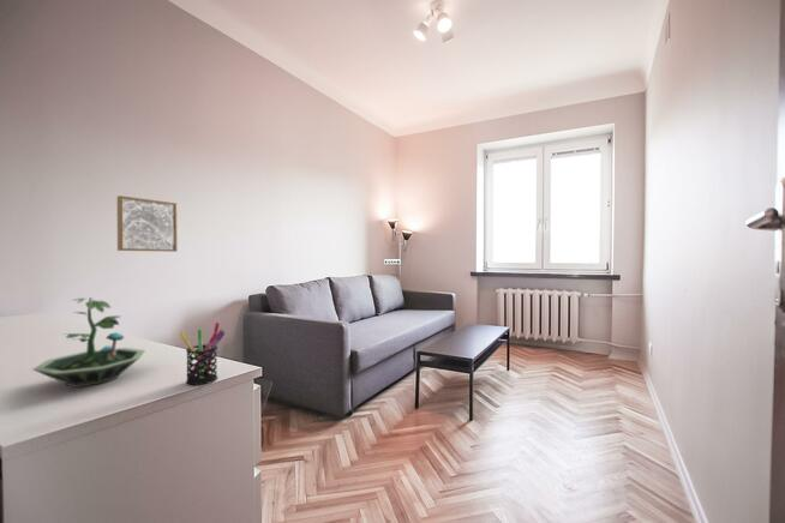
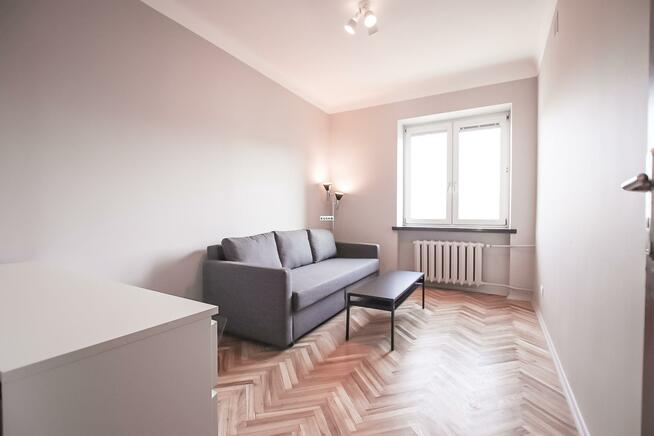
- pen holder (203, 350)
- wall art (149, 226)
- terrarium (90, 313)
